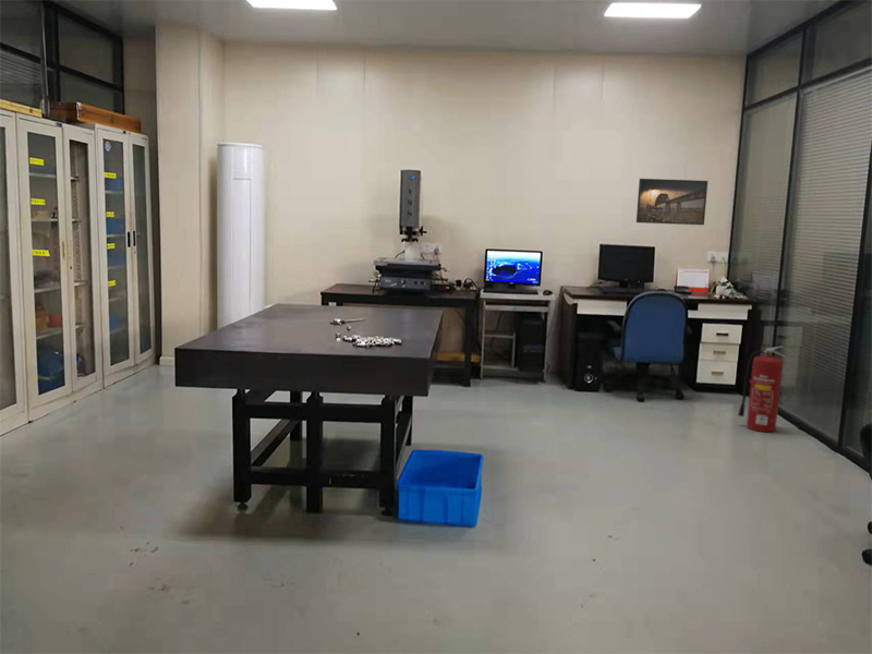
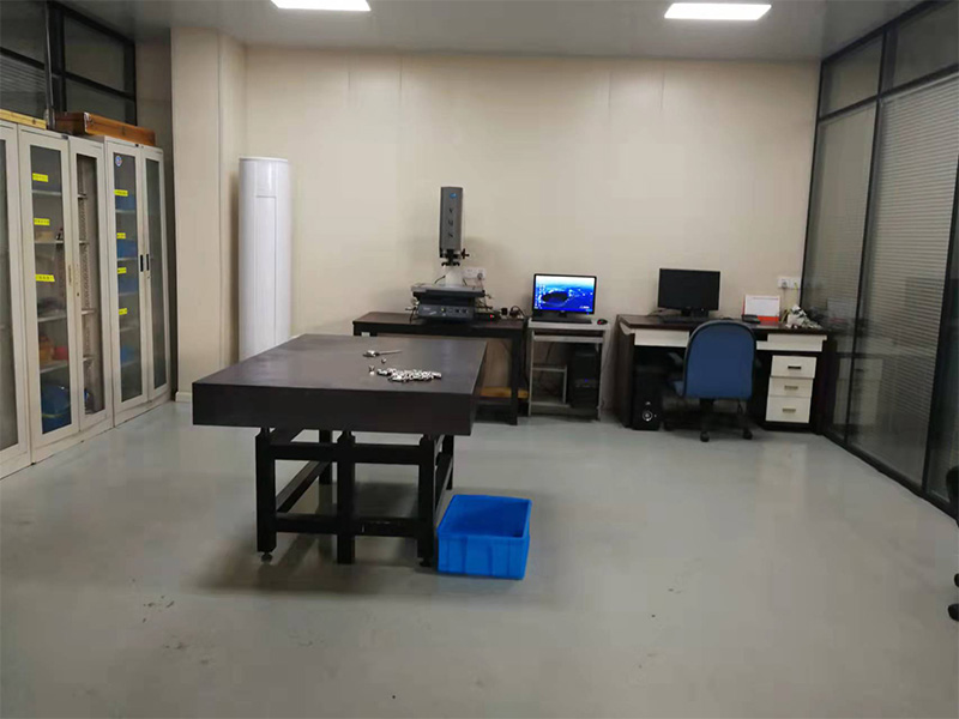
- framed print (671, 202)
- fire extinguisher (761, 386)
